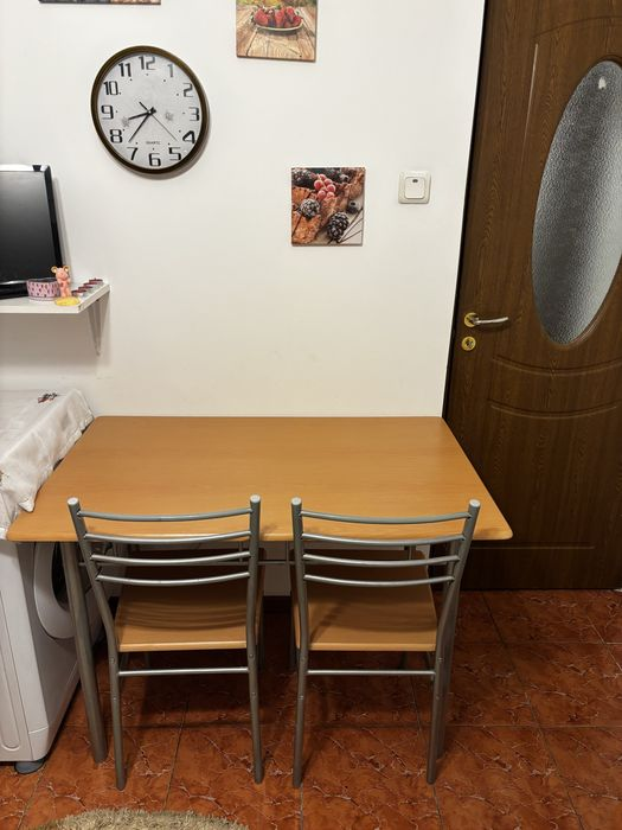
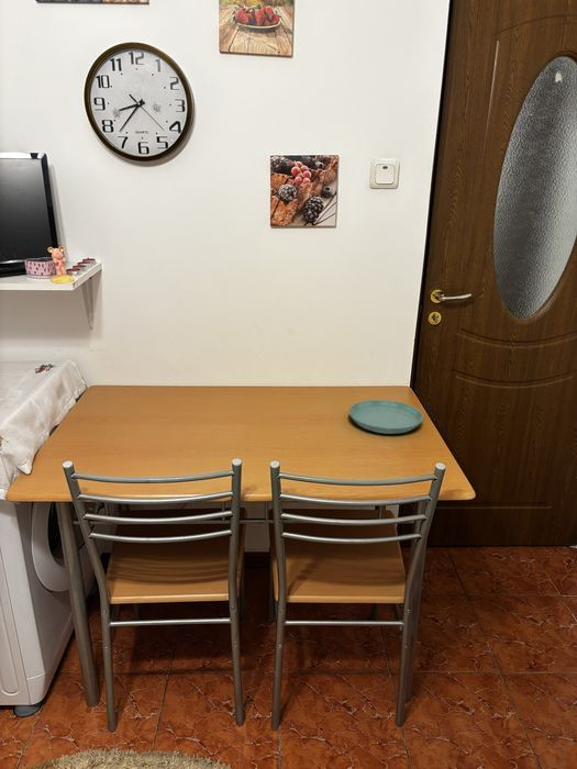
+ saucer (385, 416)
